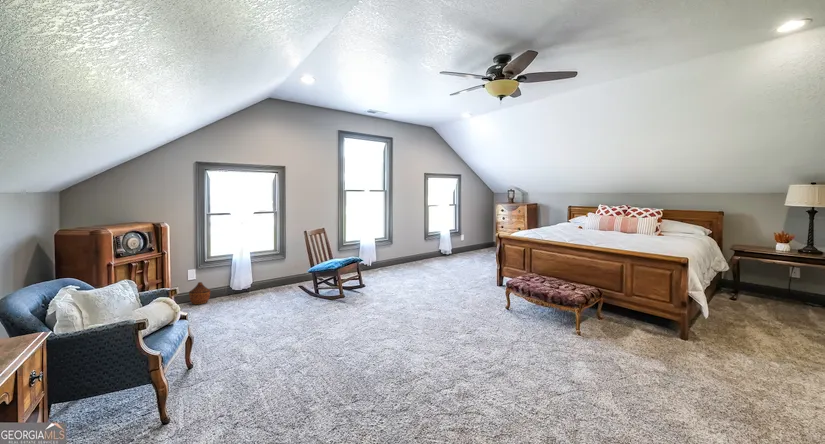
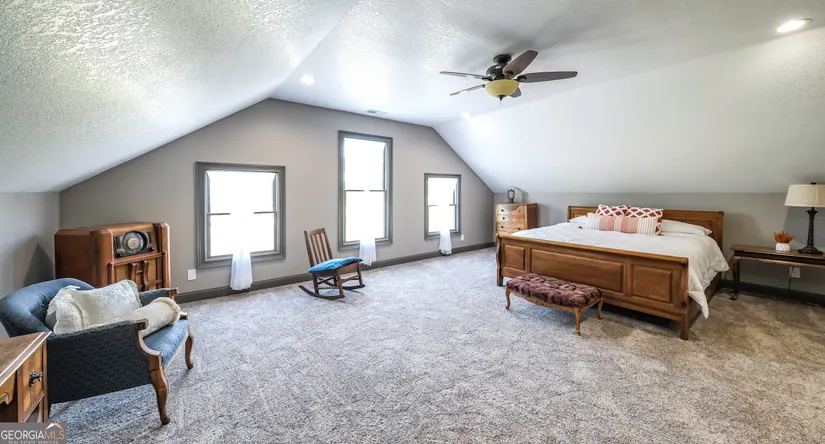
- woven basket (199, 292)
